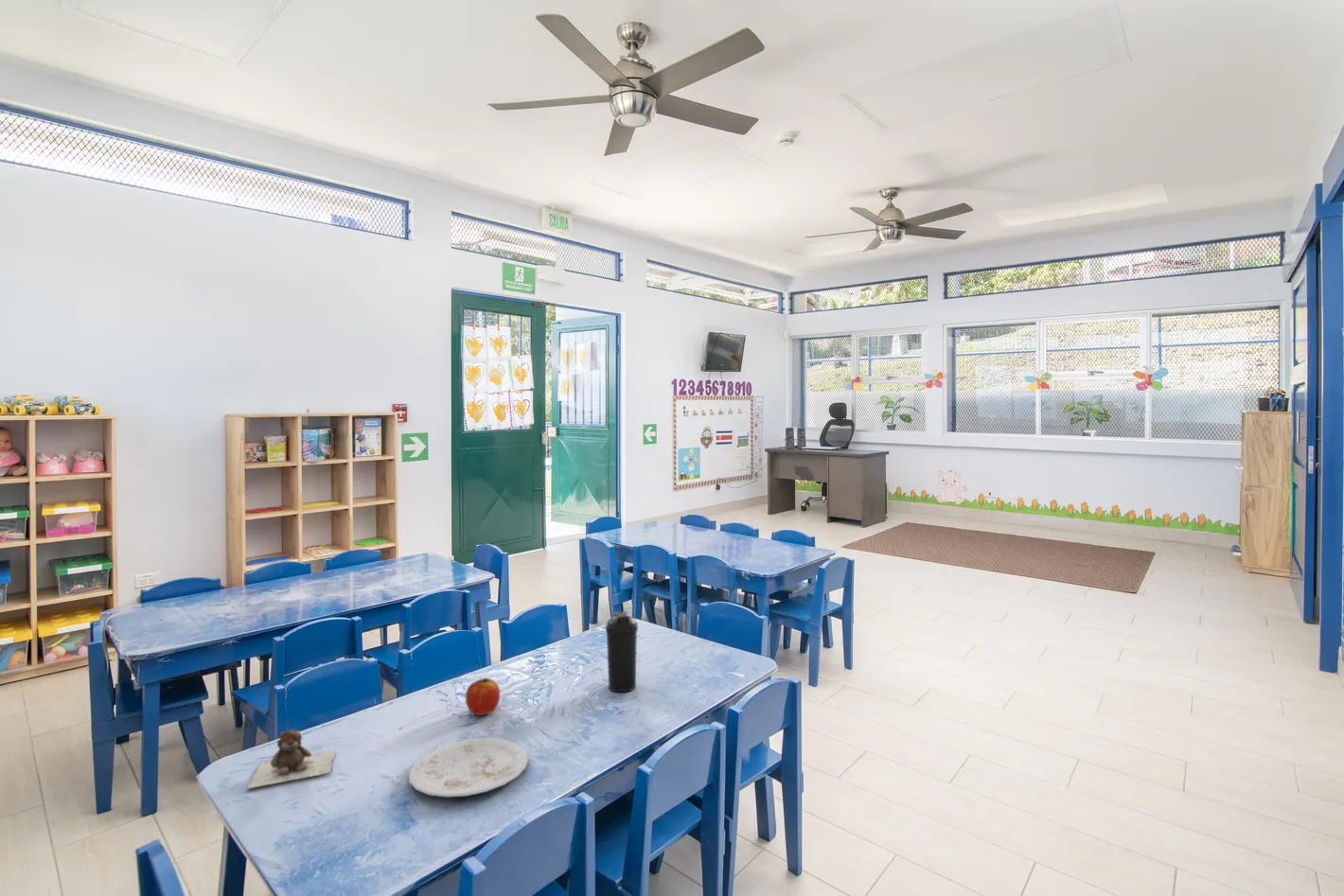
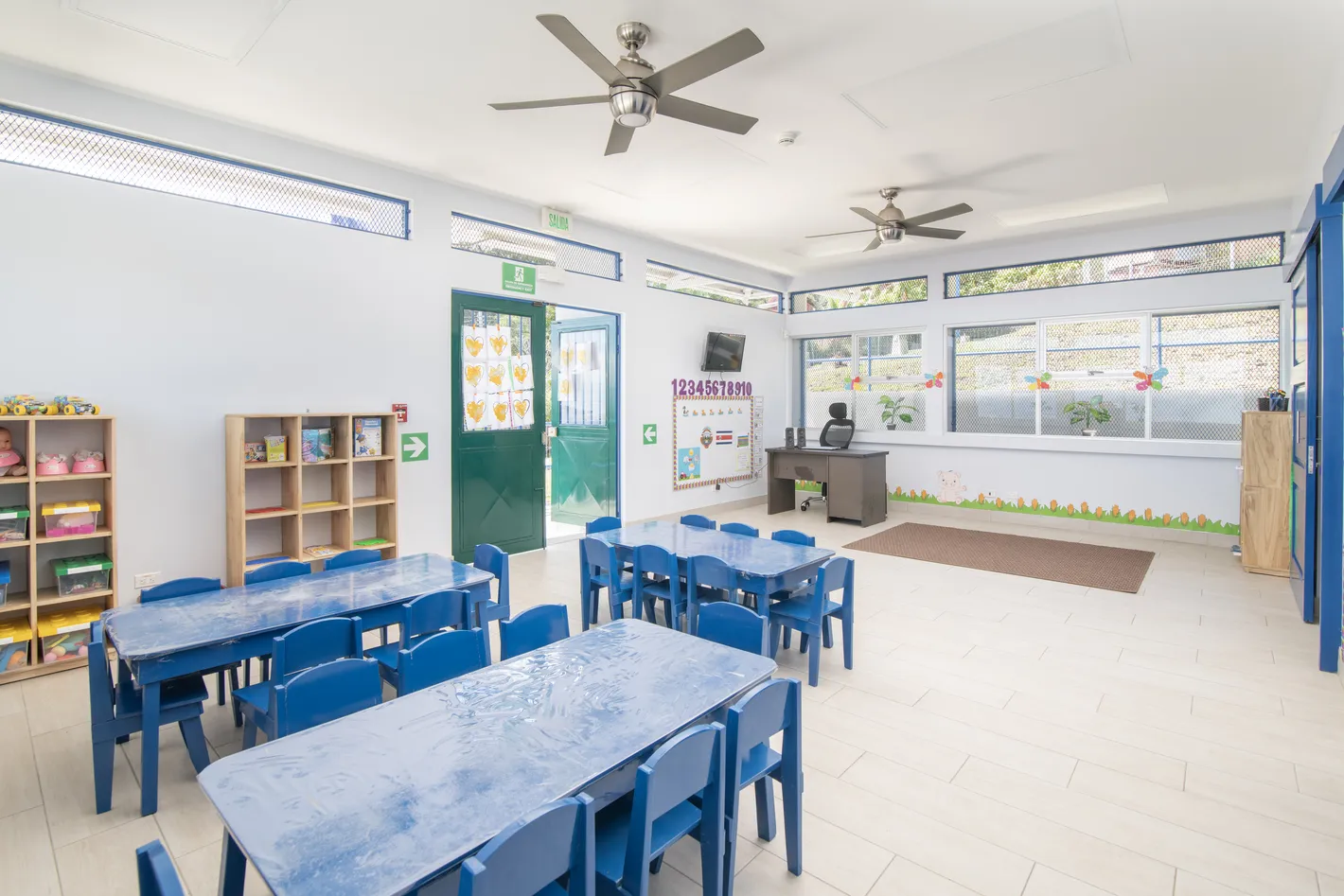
- teddy bear (278, 753)
- water bottle (622, 650)
- plate (469, 766)
- apple (483, 694)
